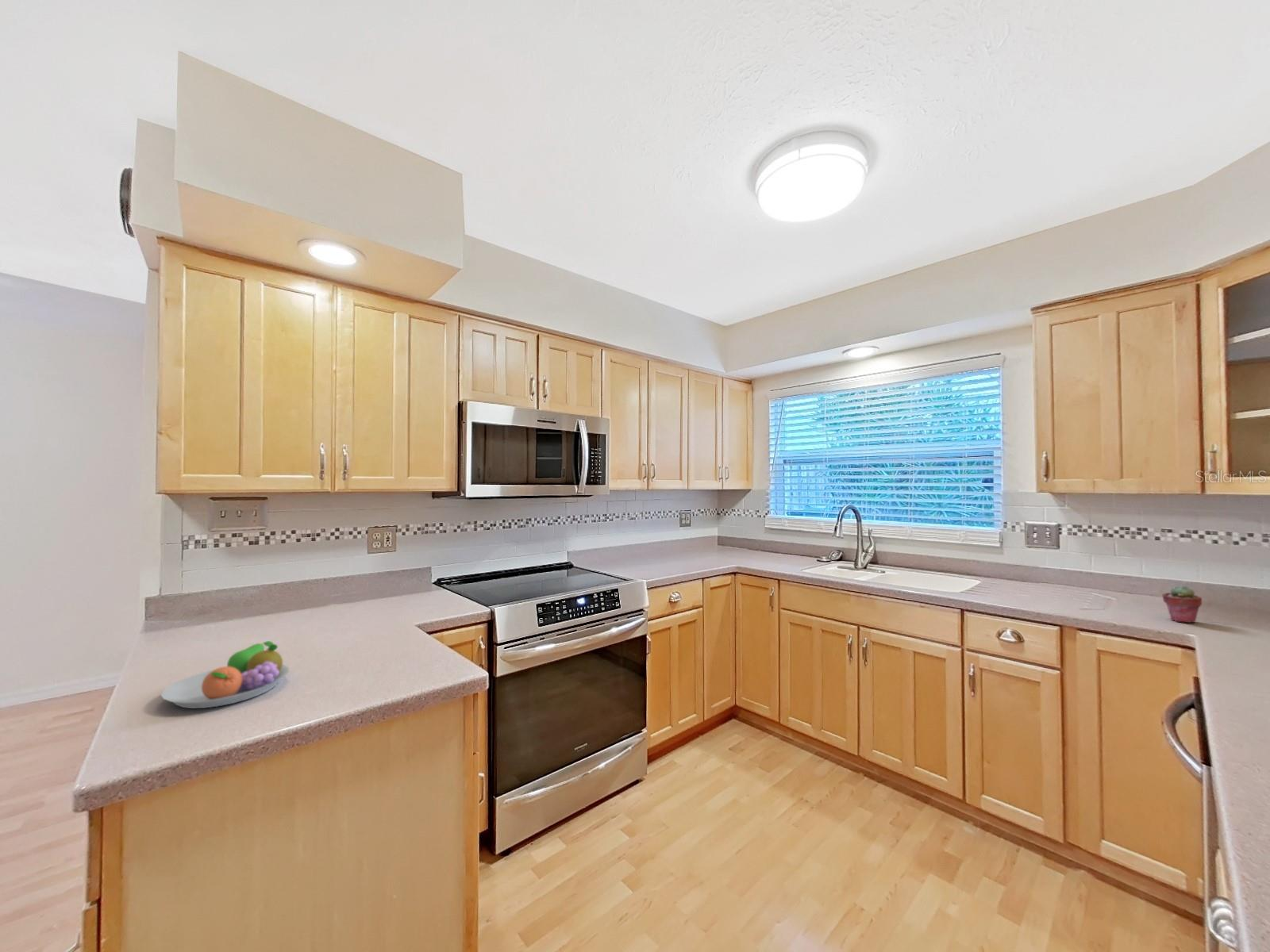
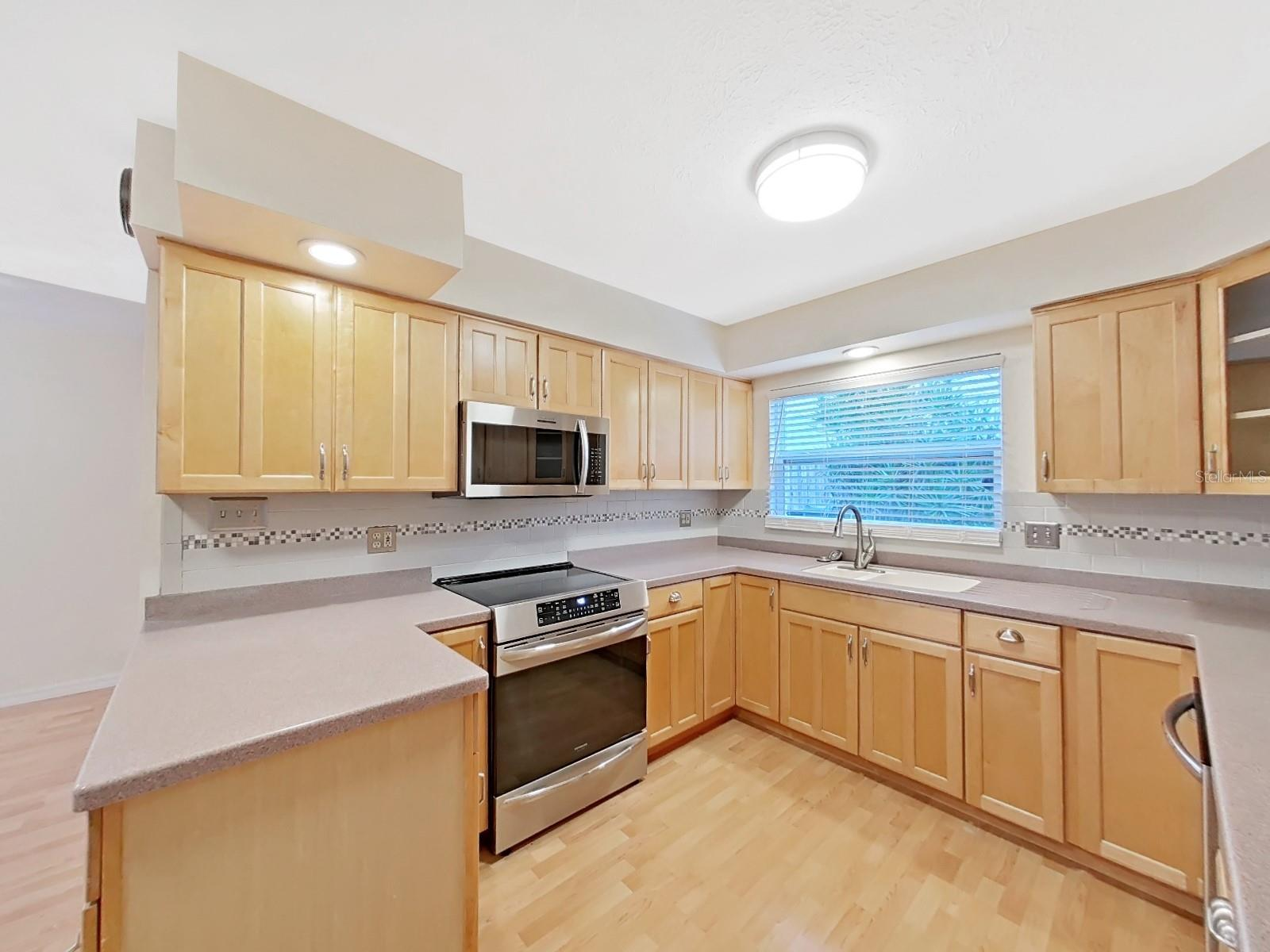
- potted succulent (1182, 602)
- fruit bowl (233, 669)
